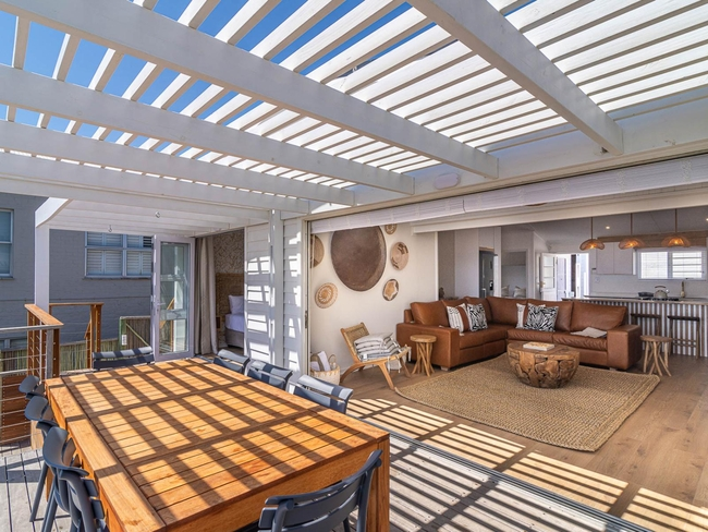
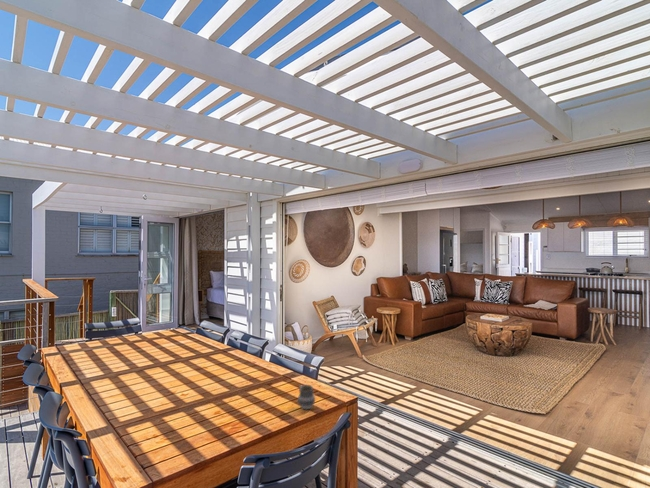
+ cup (305, 396)
